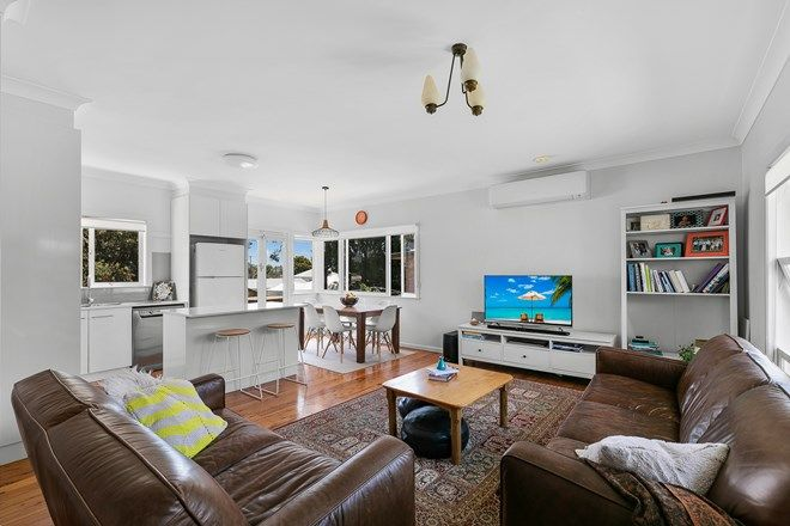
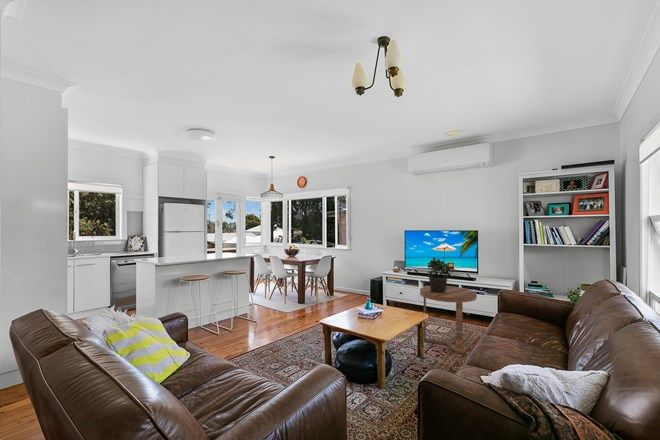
+ potted plant (436, 273)
+ side table (456, 317)
